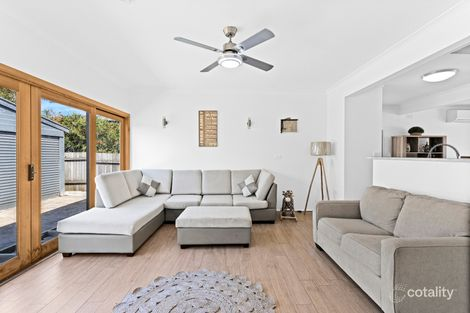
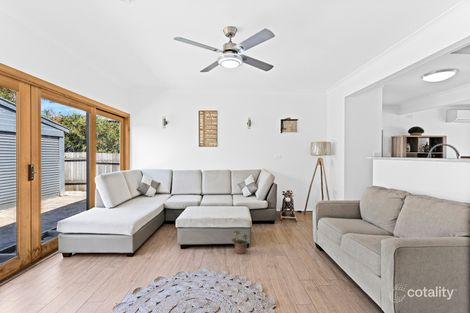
+ potted plant (240, 240)
